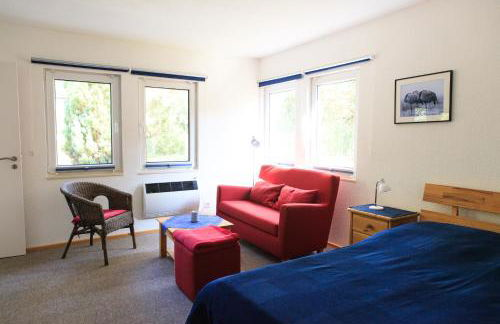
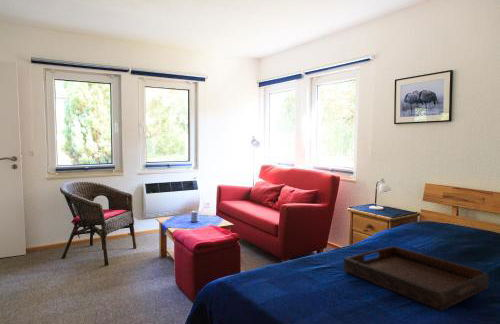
+ serving tray (412, 271)
